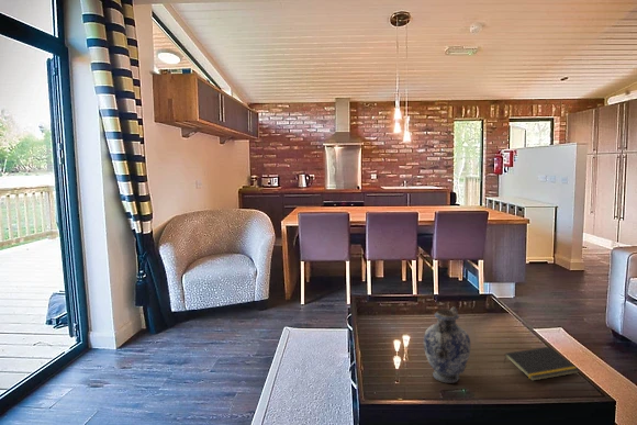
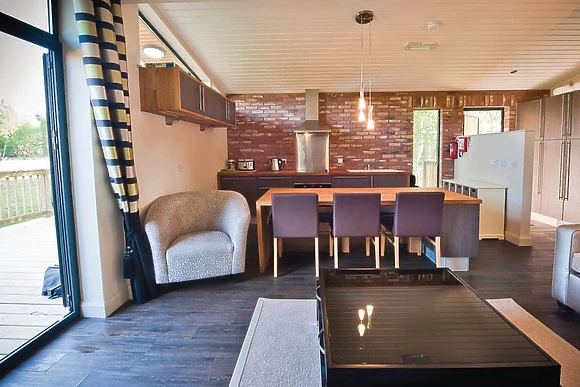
- notepad (540, 362)
- decorative vase (446, 344)
